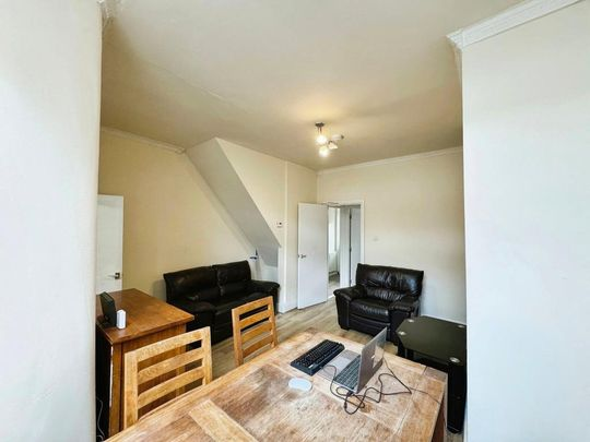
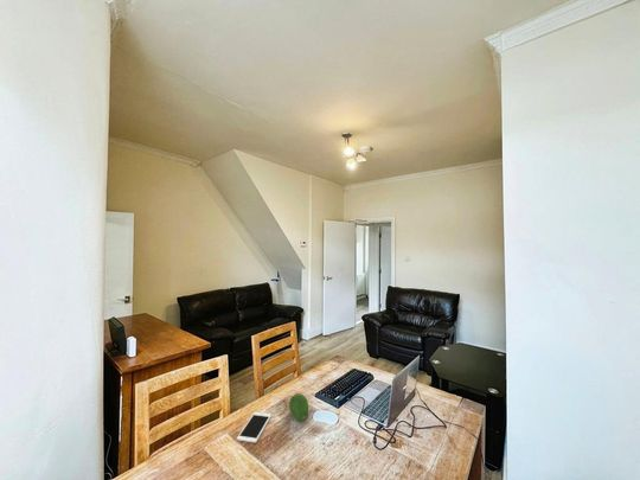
+ cell phone (255, 425)
+ fruit (299, 405)
